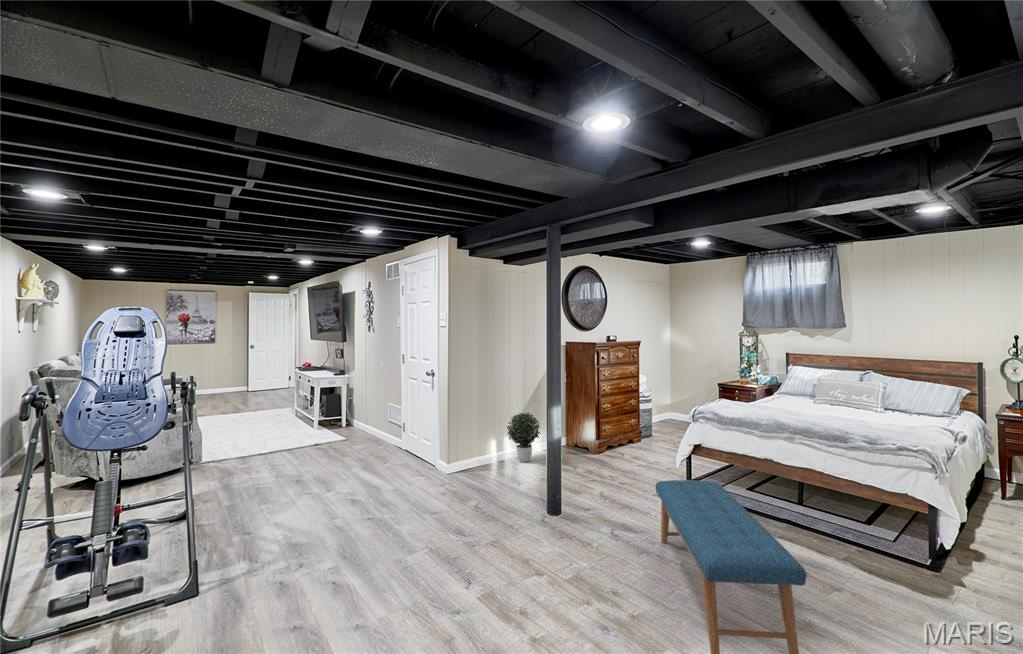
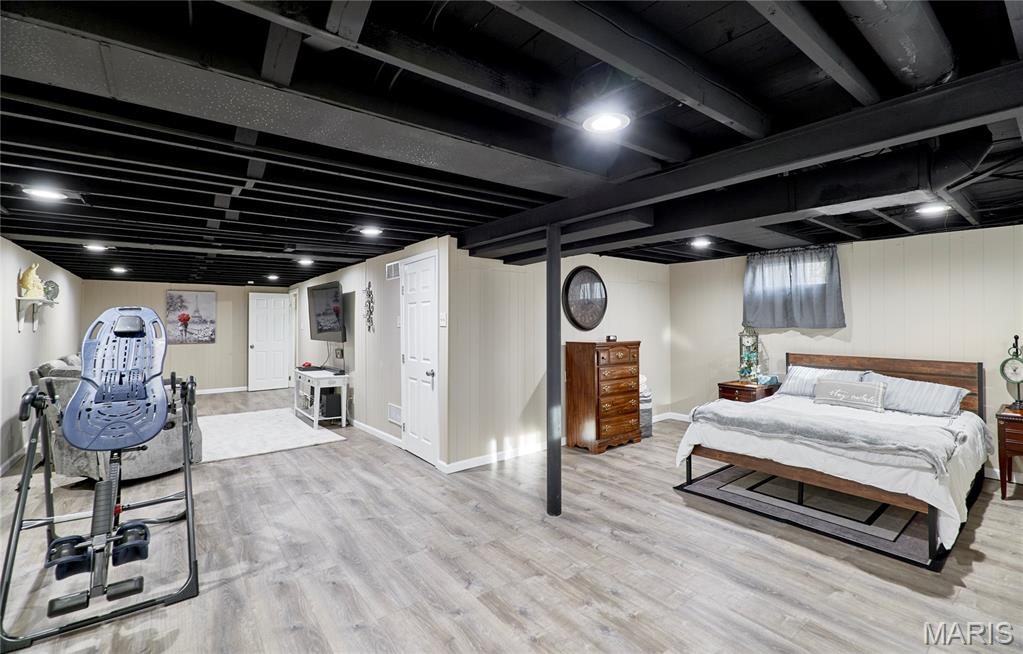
- potted plant (524, 436)
- bench (714, 549)
